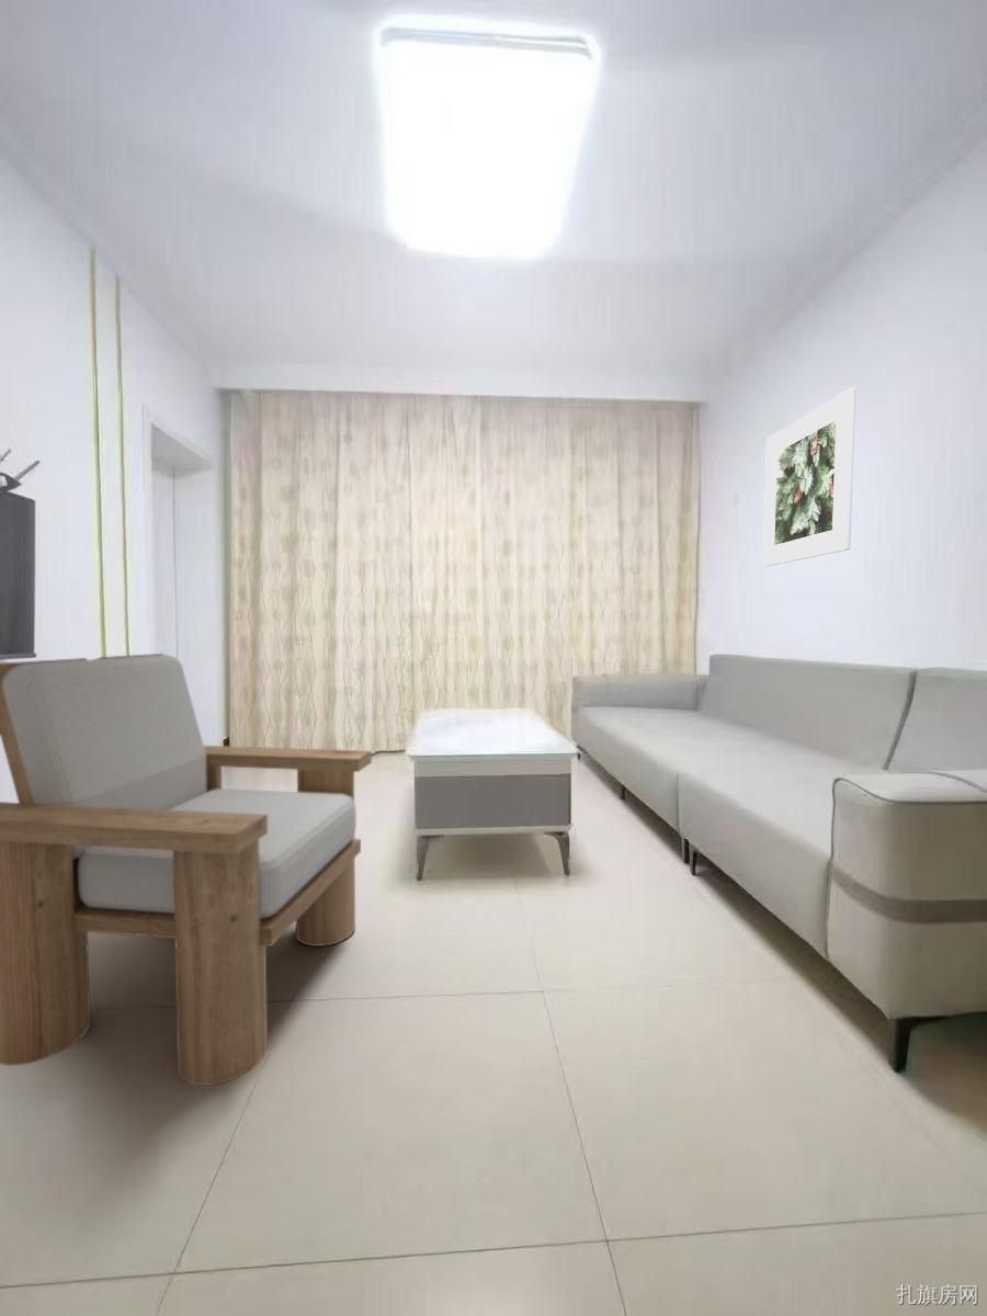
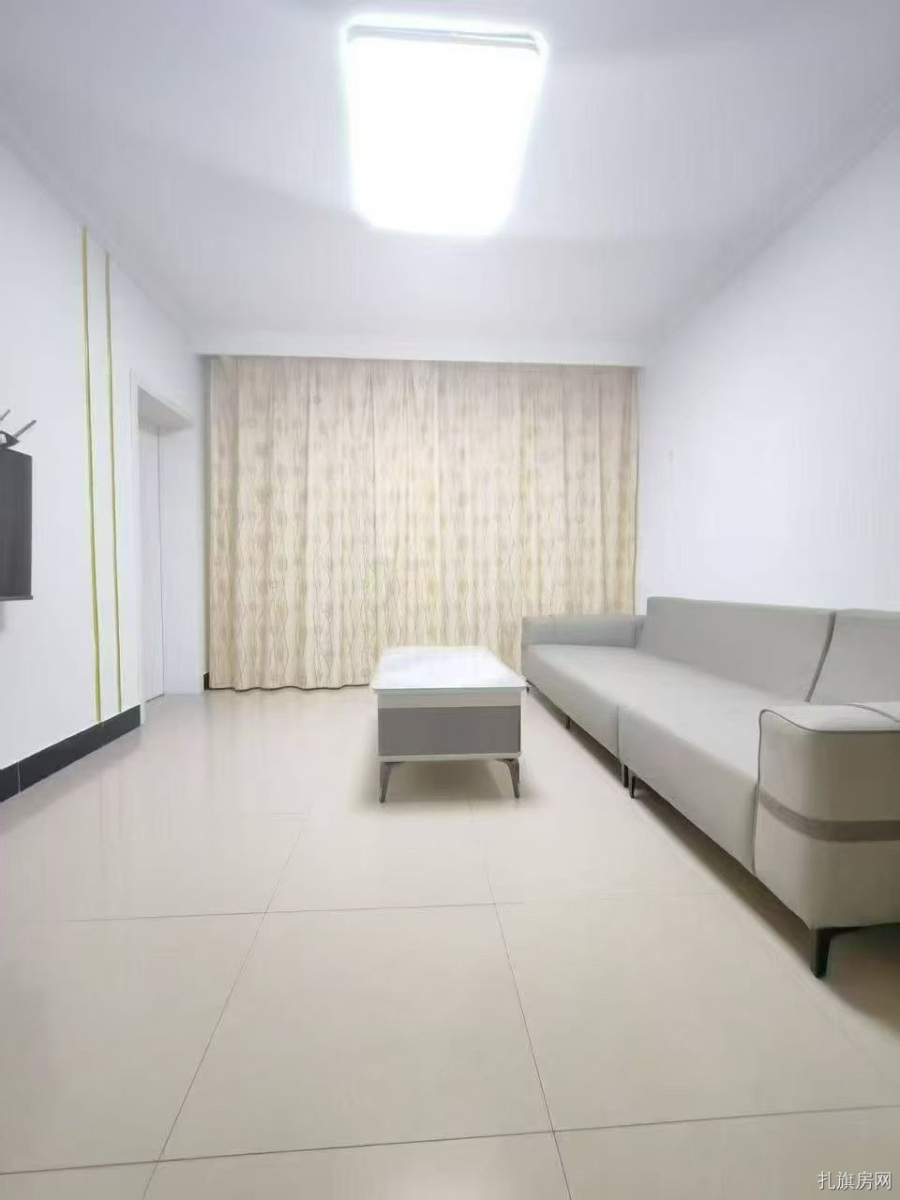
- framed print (803, 488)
- armchair (201, 819)
